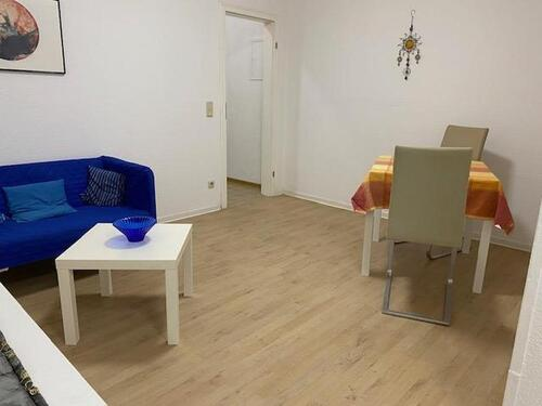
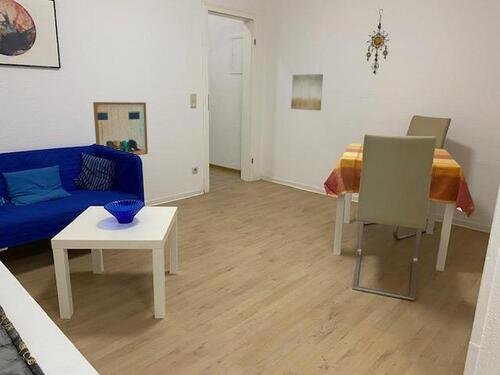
+ wall art (122, 129)
+ wall art (306, 92)
